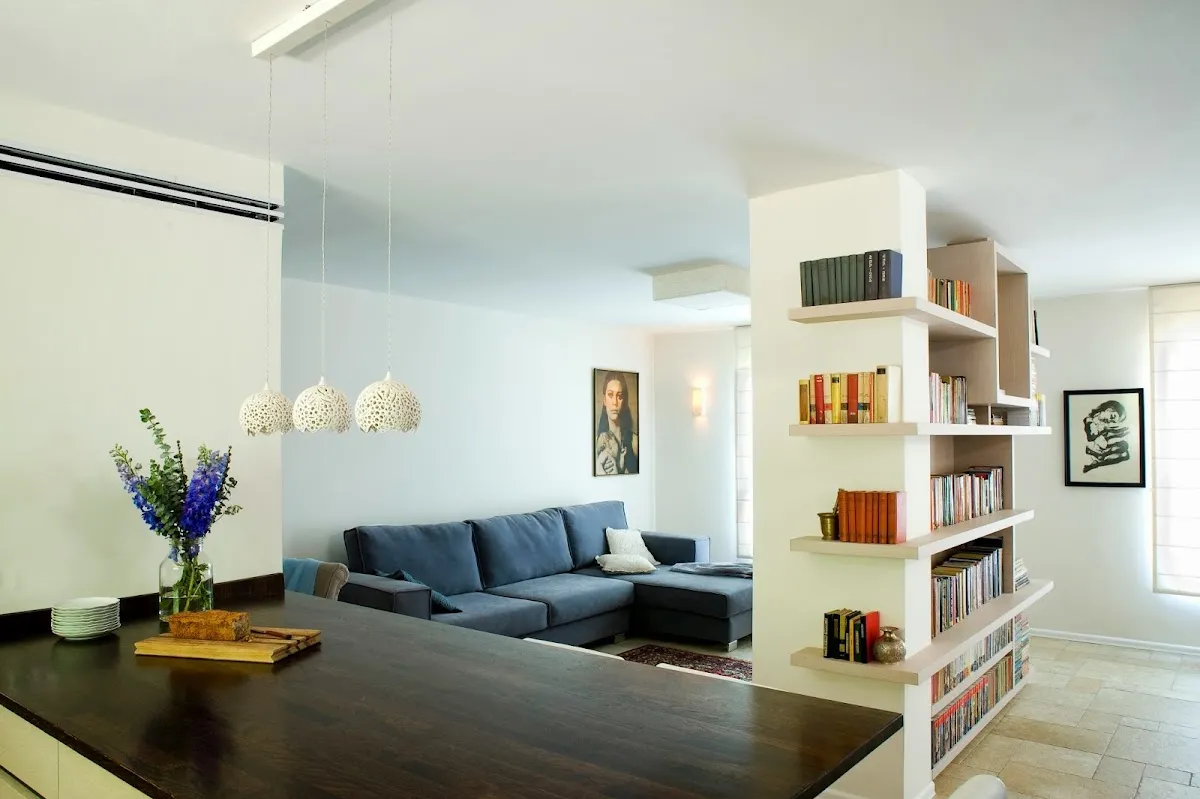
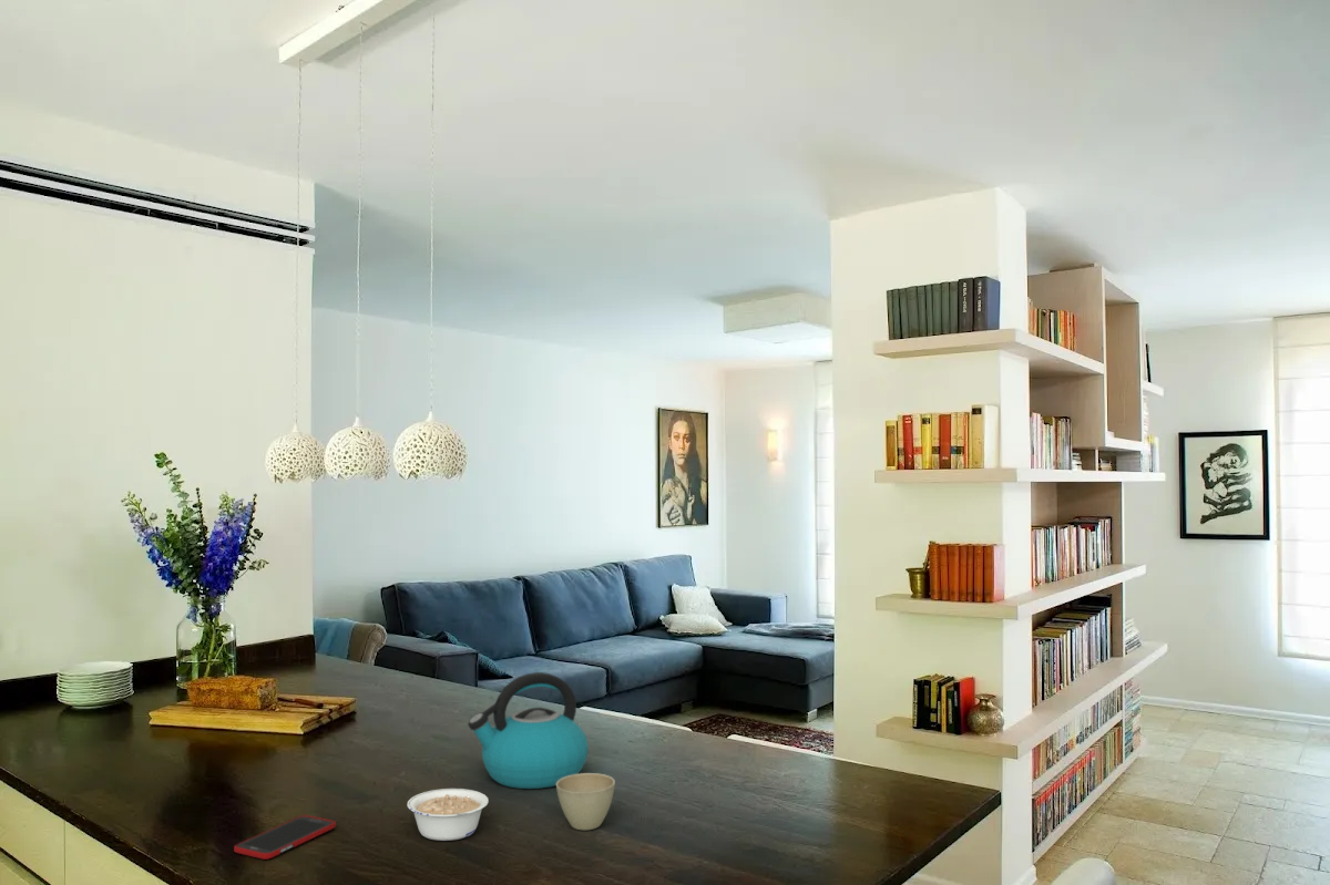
+ kettle (528, 724)
+ cell phone (286, 836)
+ flower pot (585, 803)
+ legume (450, 813)
